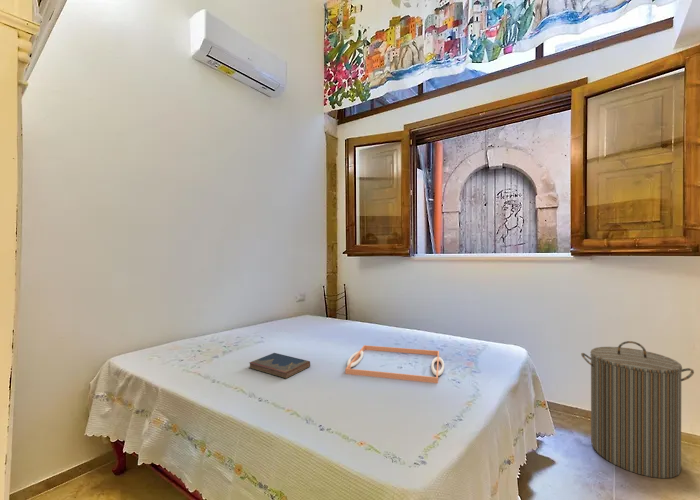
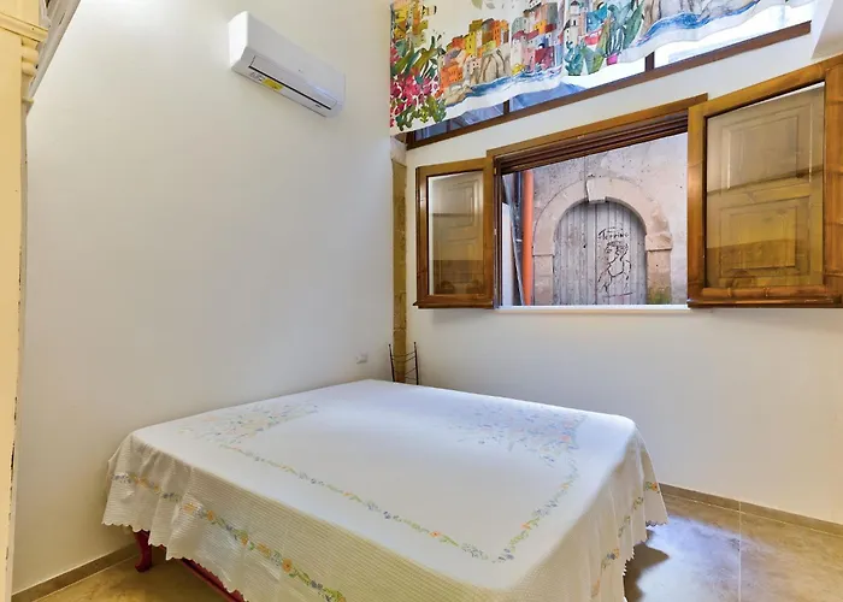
- laundry hamper (633, 398)
- serving tray (395, 351)
- hardcover book (279, 364)
